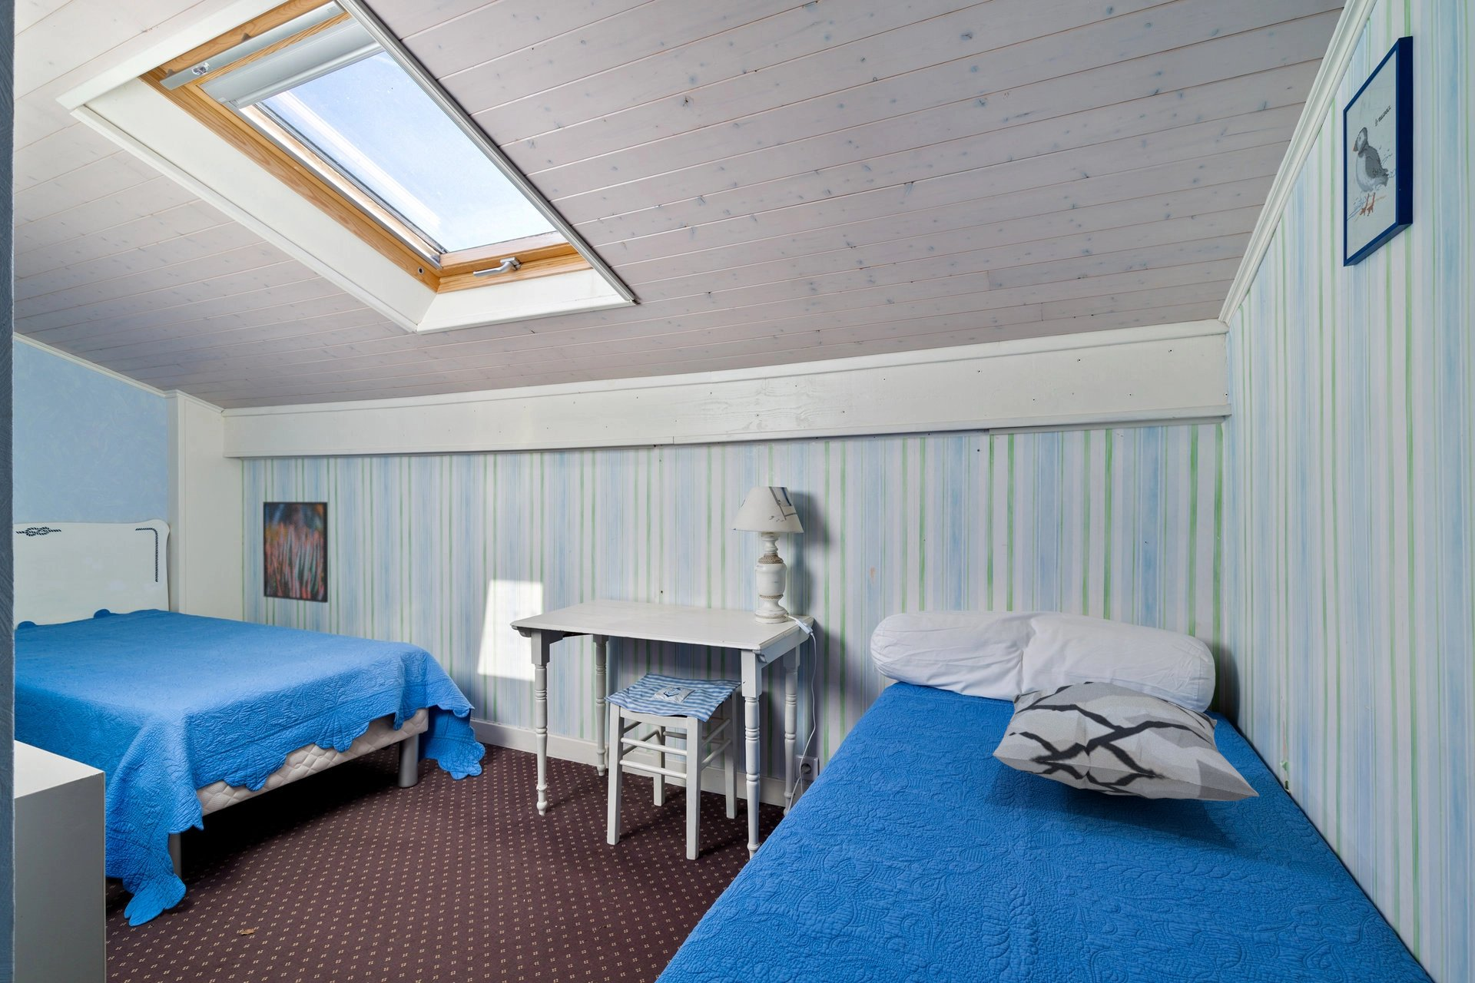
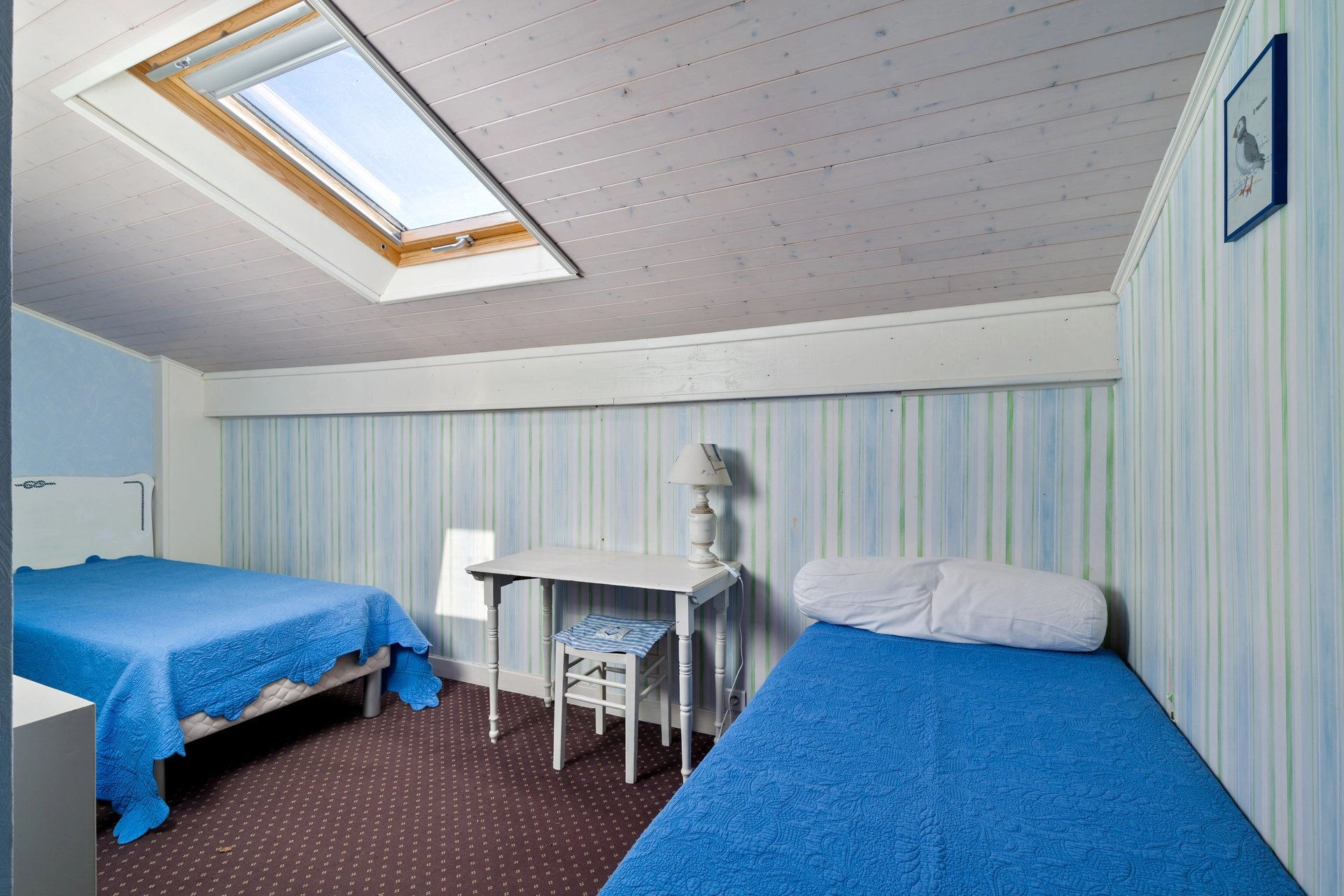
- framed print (294, 551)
- decorative pillow (1111, 736)
